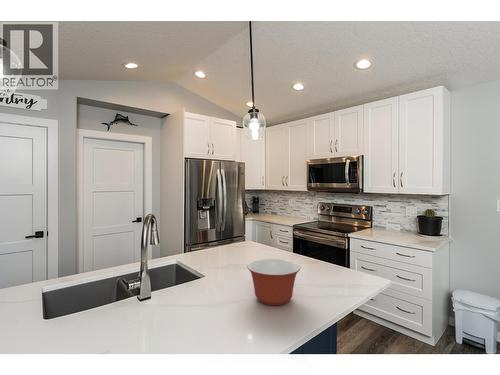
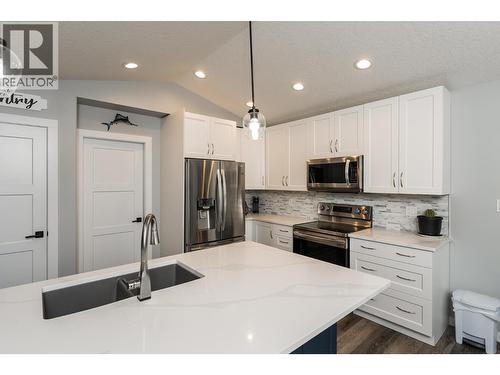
- mixing bowl (273, 282)
